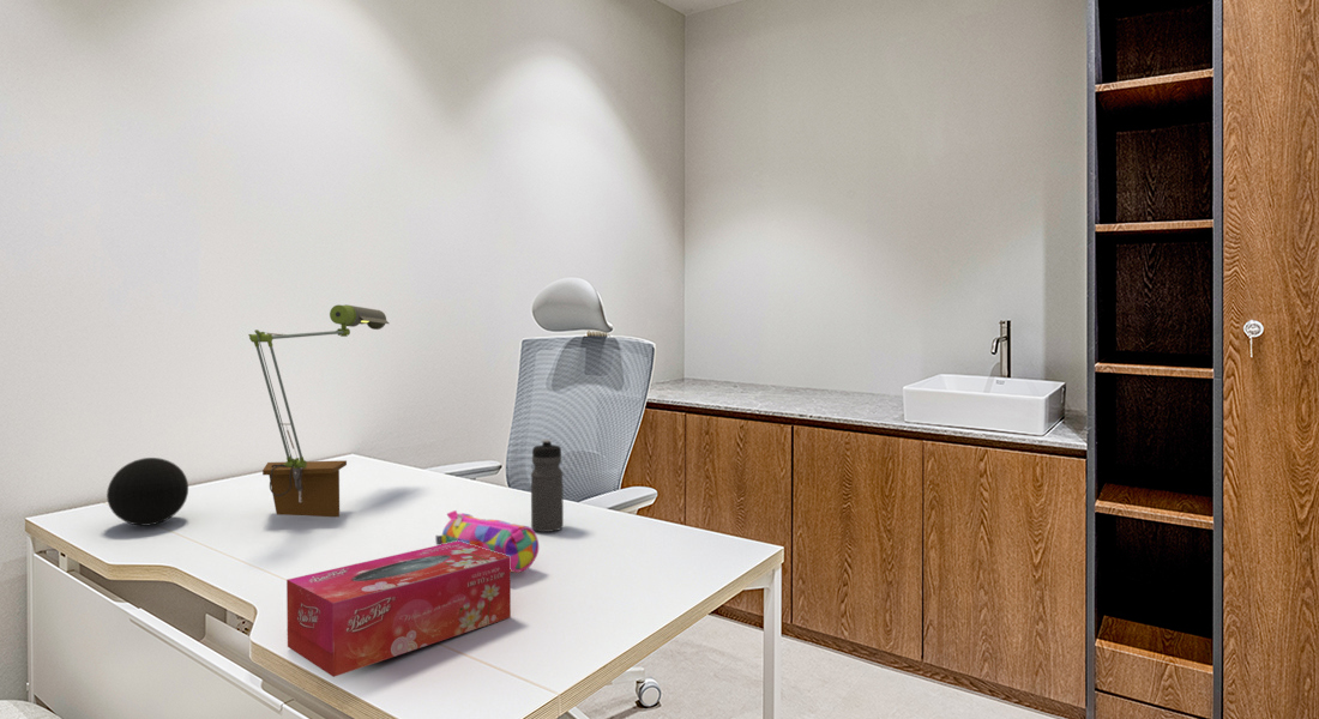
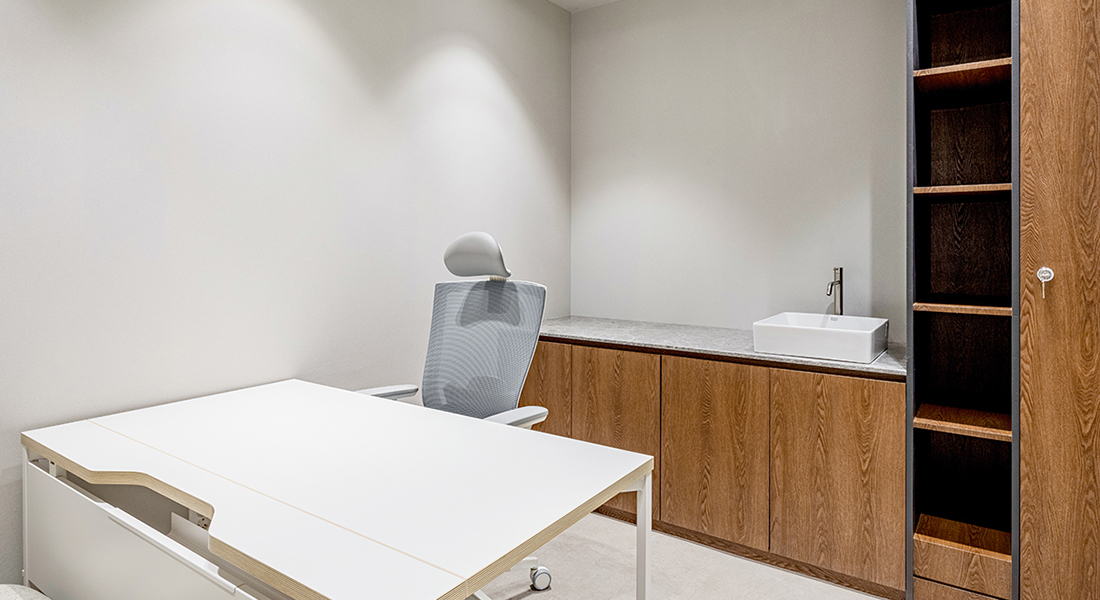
- desk lamp (290, 413)
- tissue box (404, 599)
- decorative ball (149, 491)
- pencil case (487, 540)
- water bottle (547, 483)
